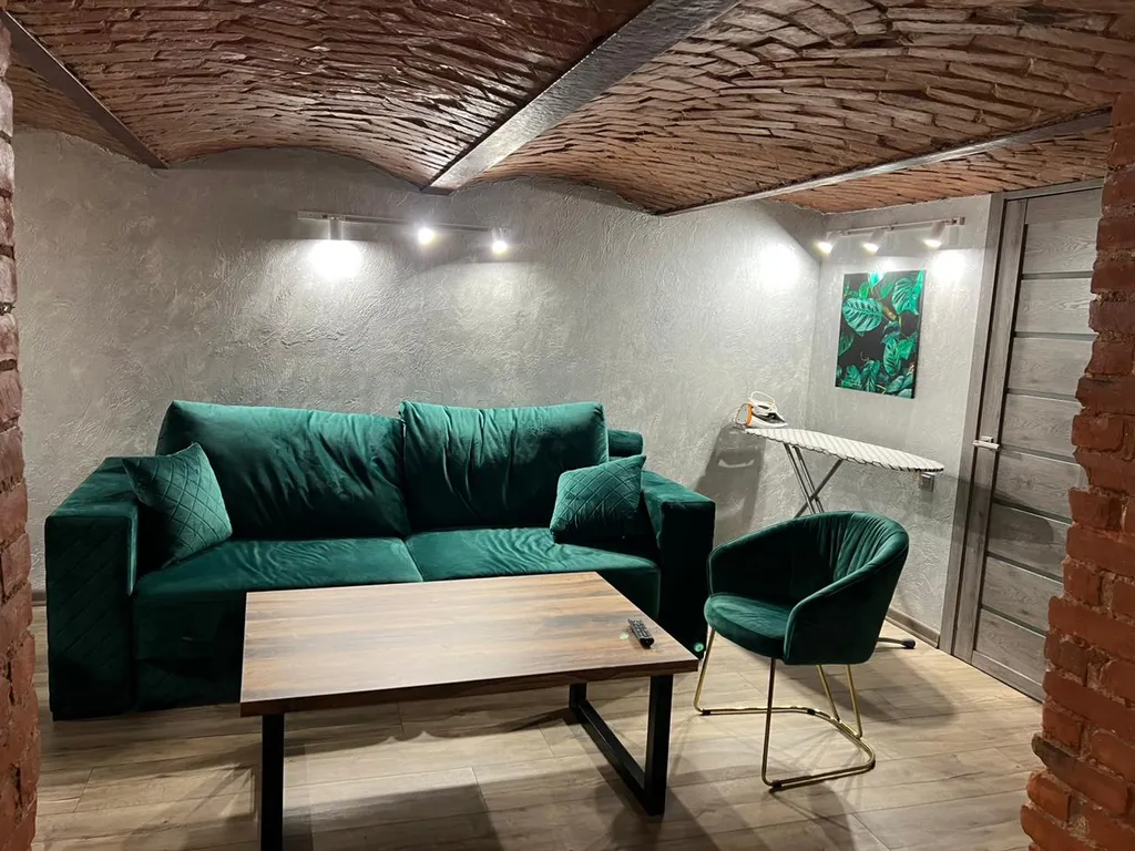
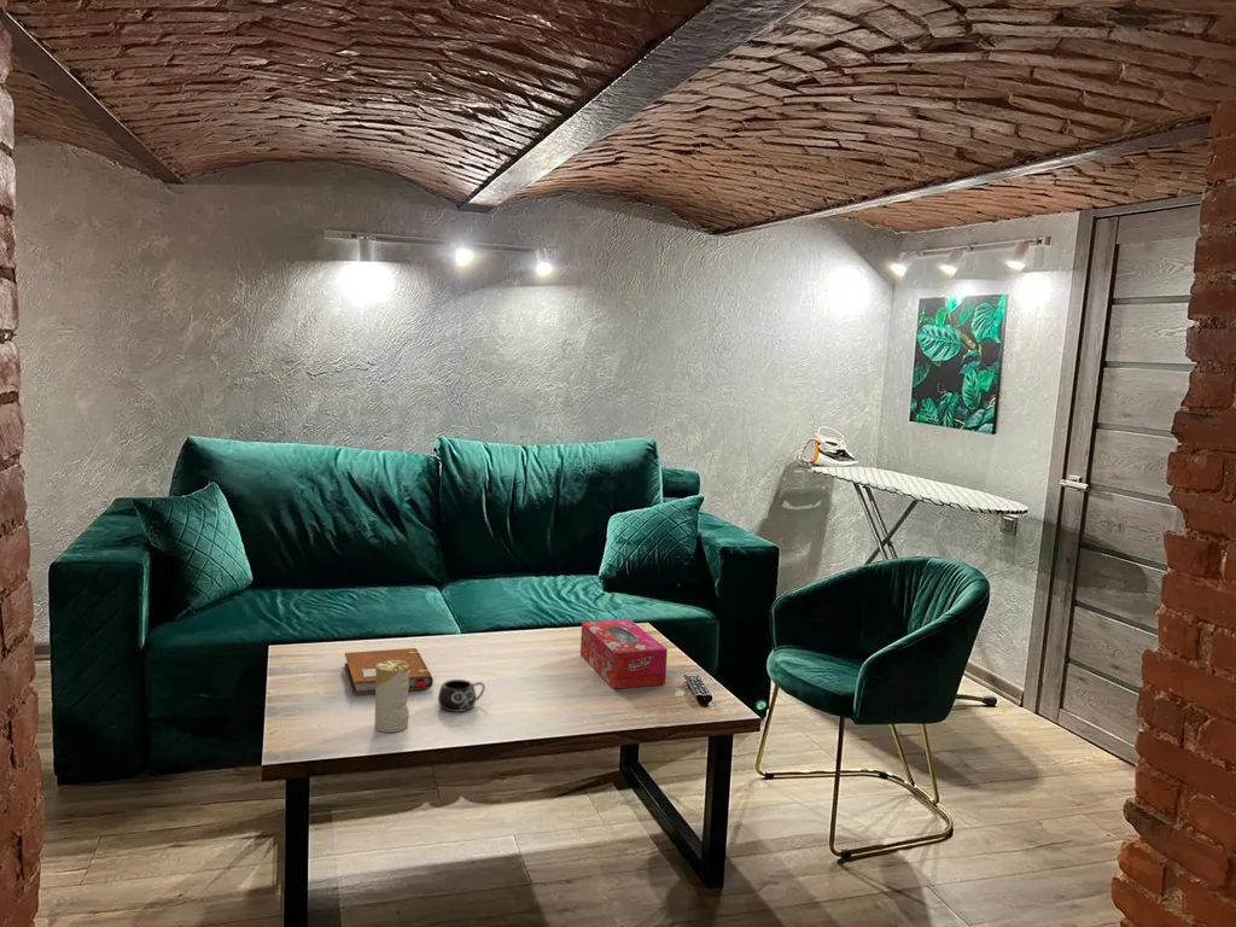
+ notebook (385, 660)
+ mug (461, 694)
+ candle (392, 695)
+ tissue box (622, 652)
